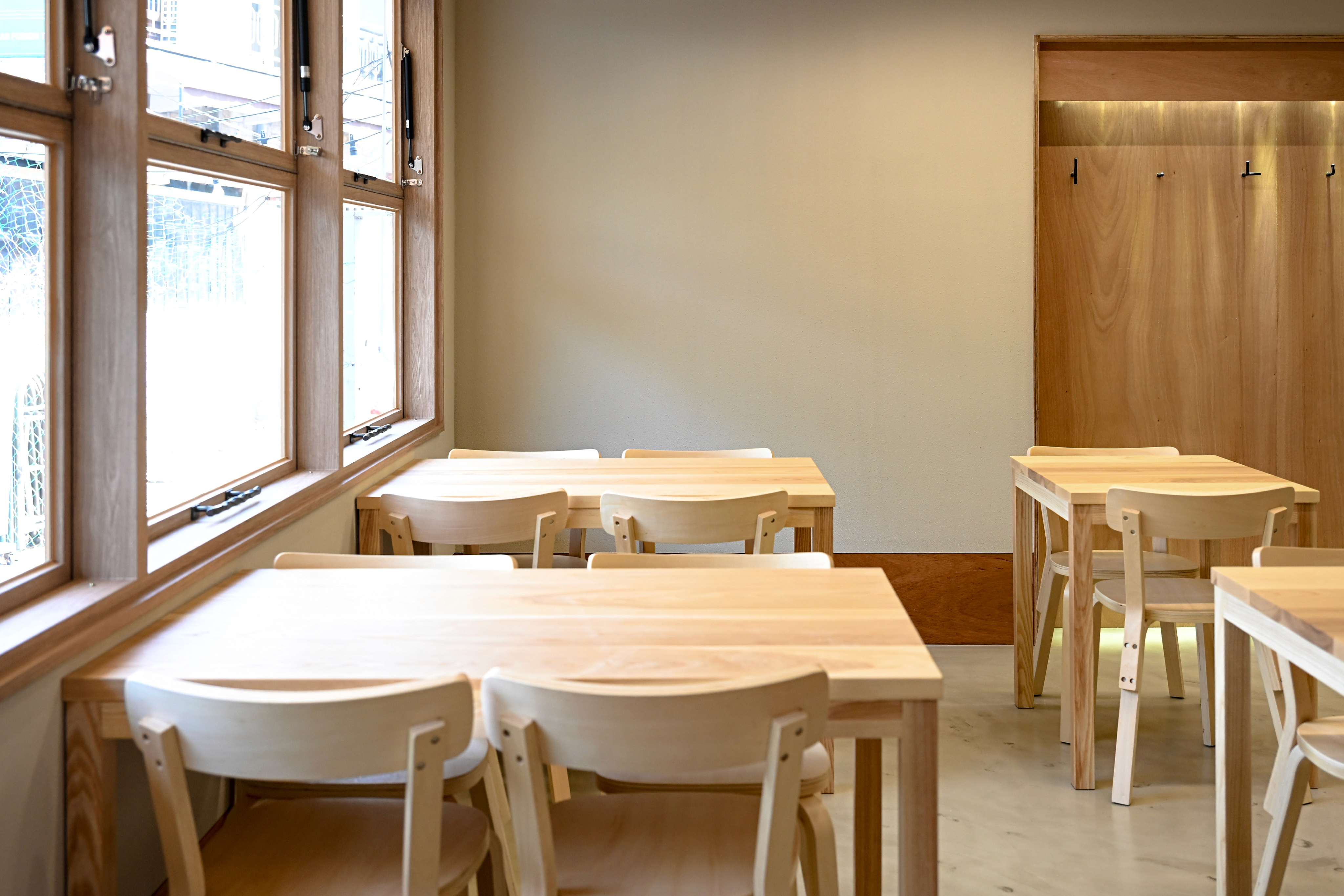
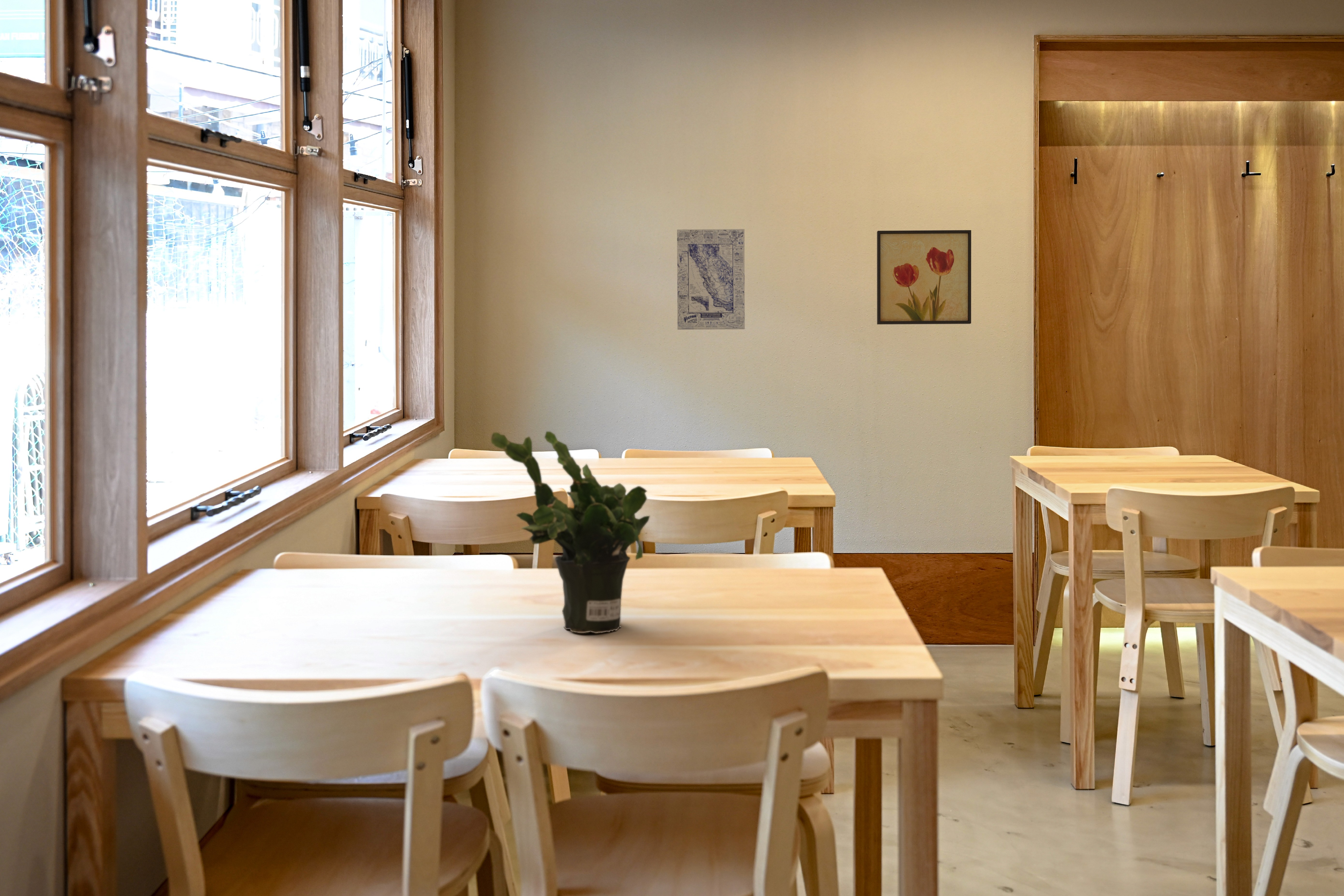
+ wall art (711, 280)
+ wall art (923, 278)
+ potted plant (567, 532)
